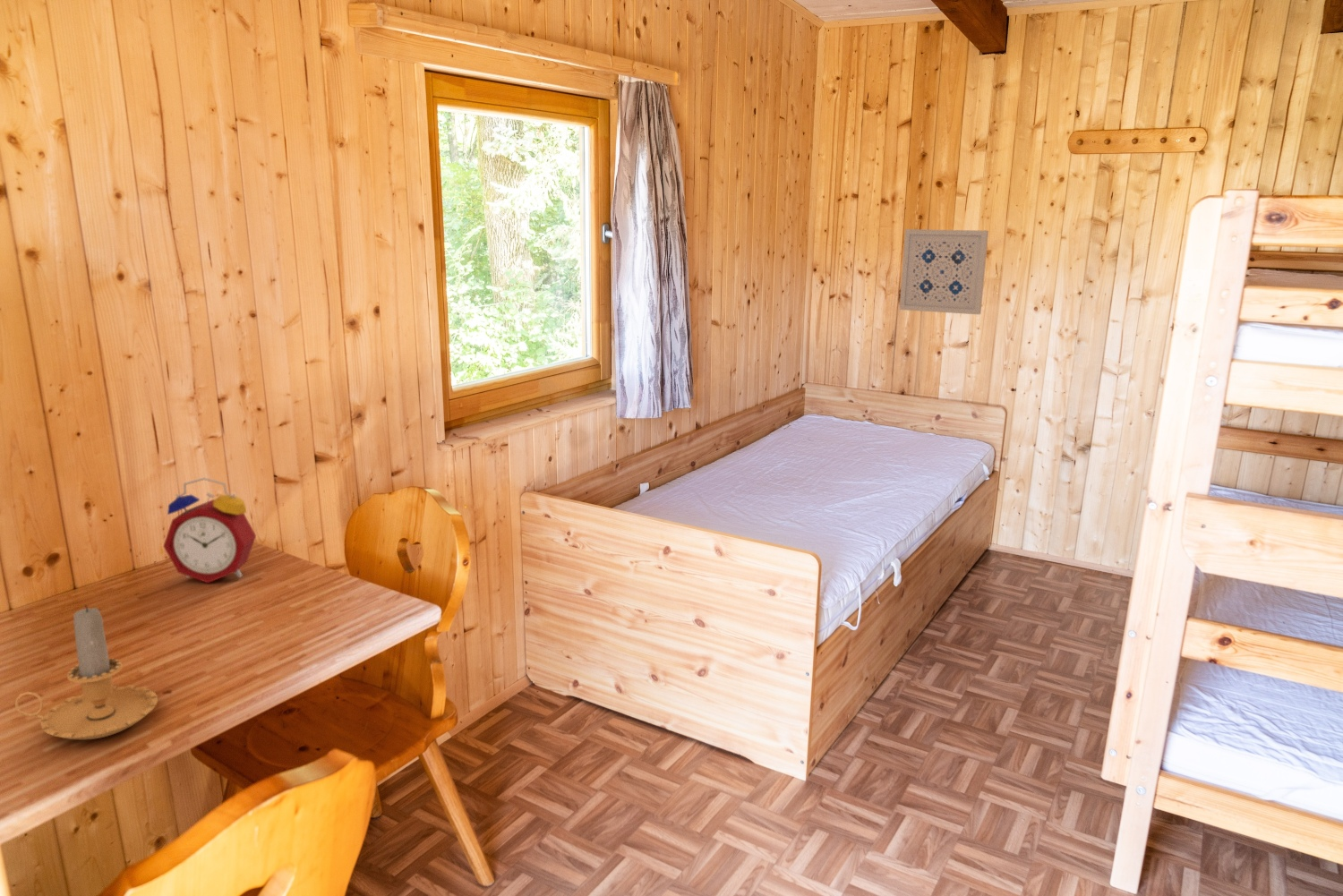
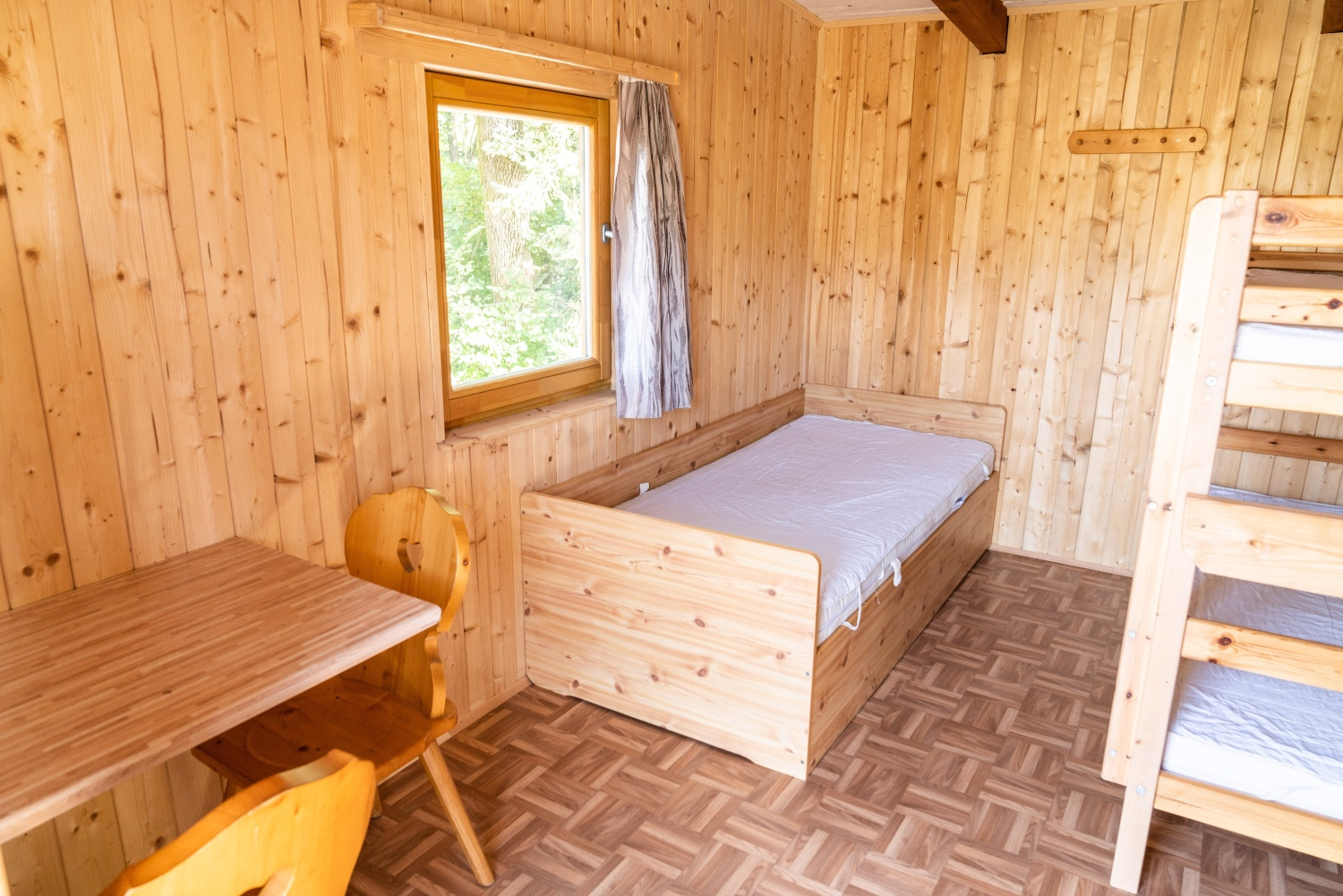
- wall art (942, 271)
- candle (81, 666)
- alarm clock (211, 525)
